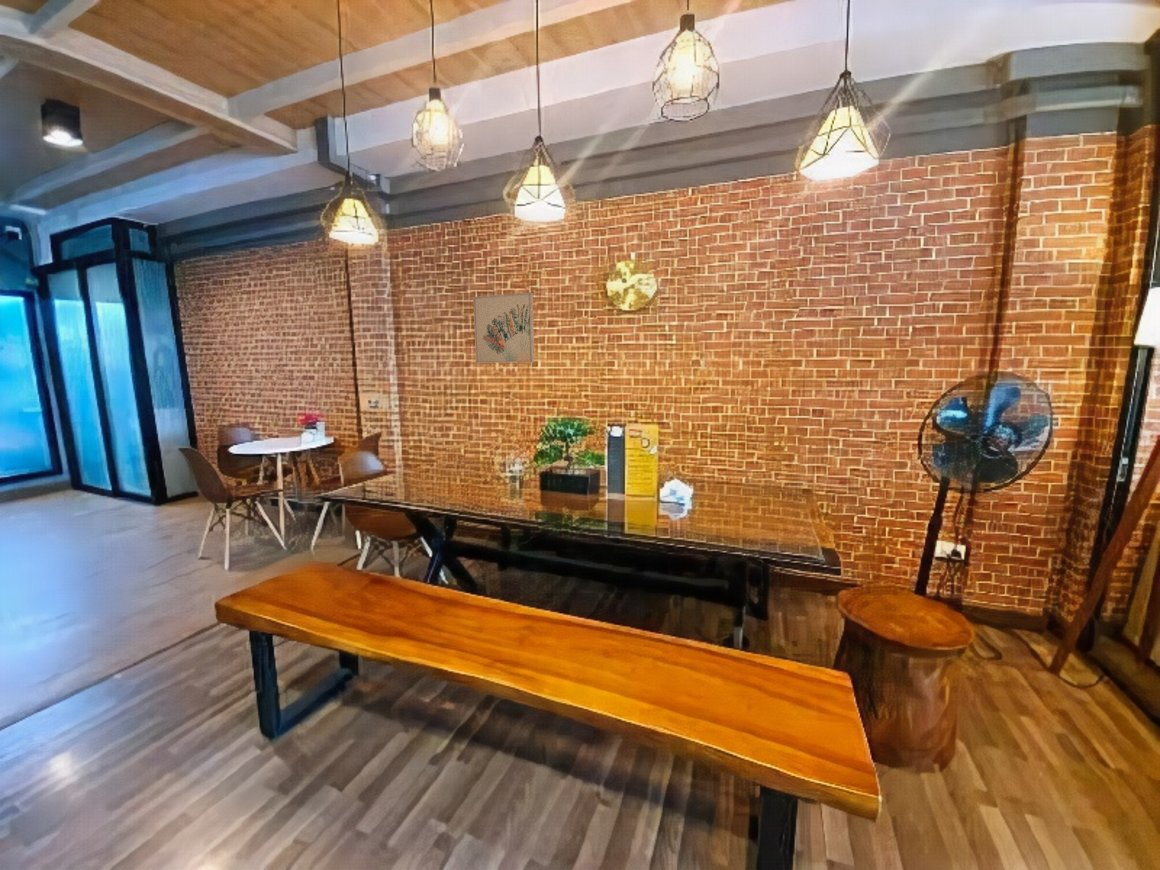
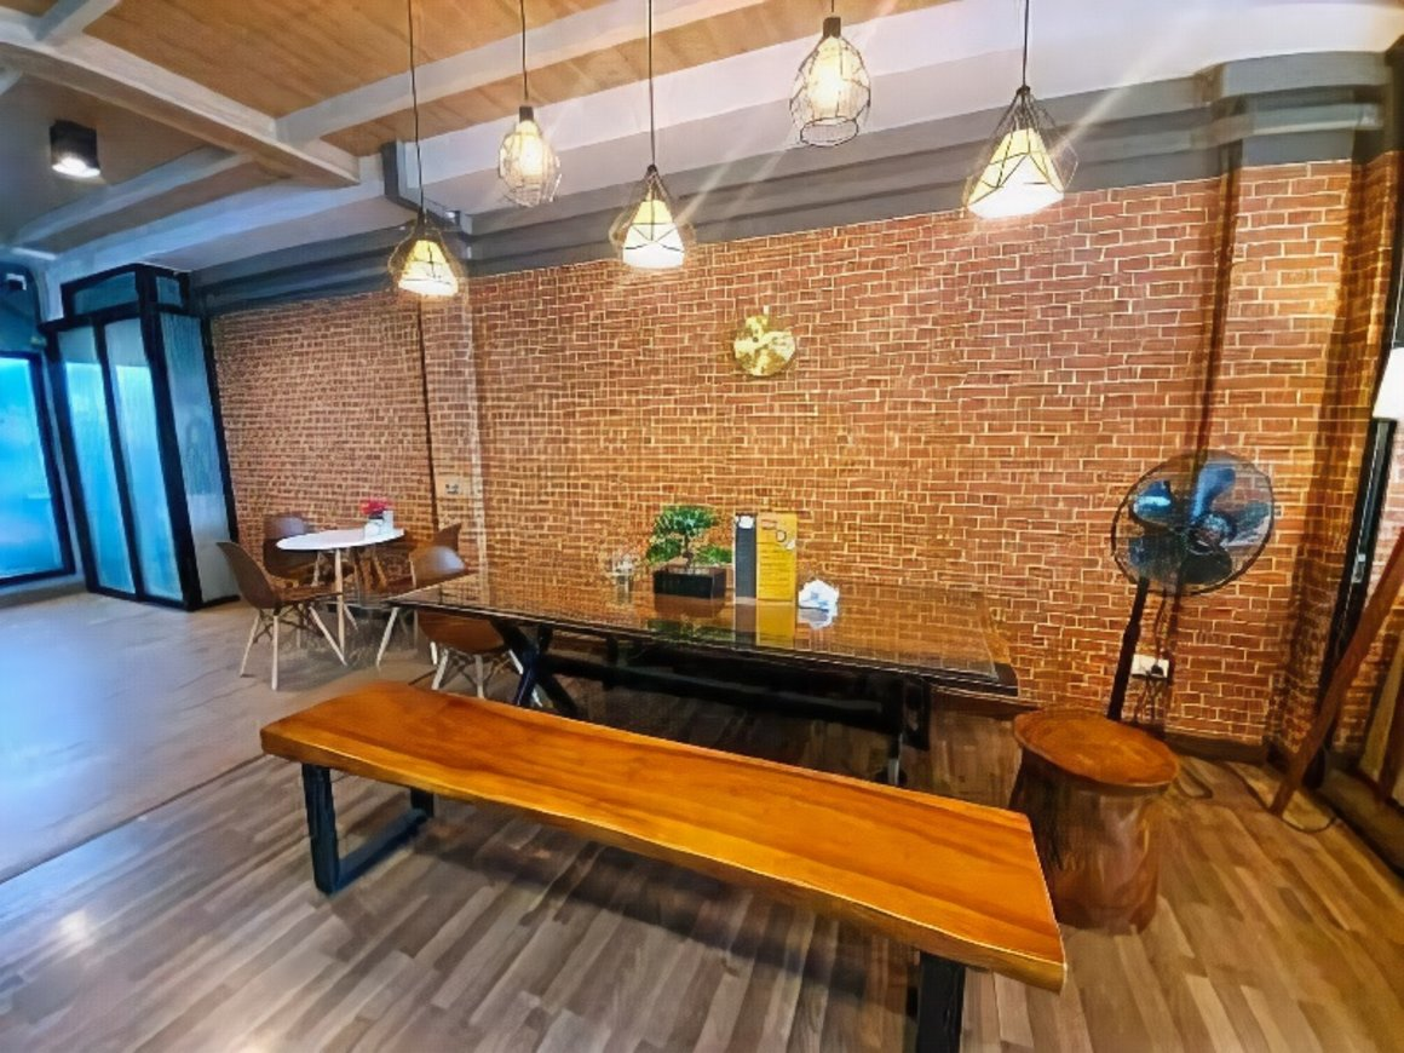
- wall art (503, 329)
